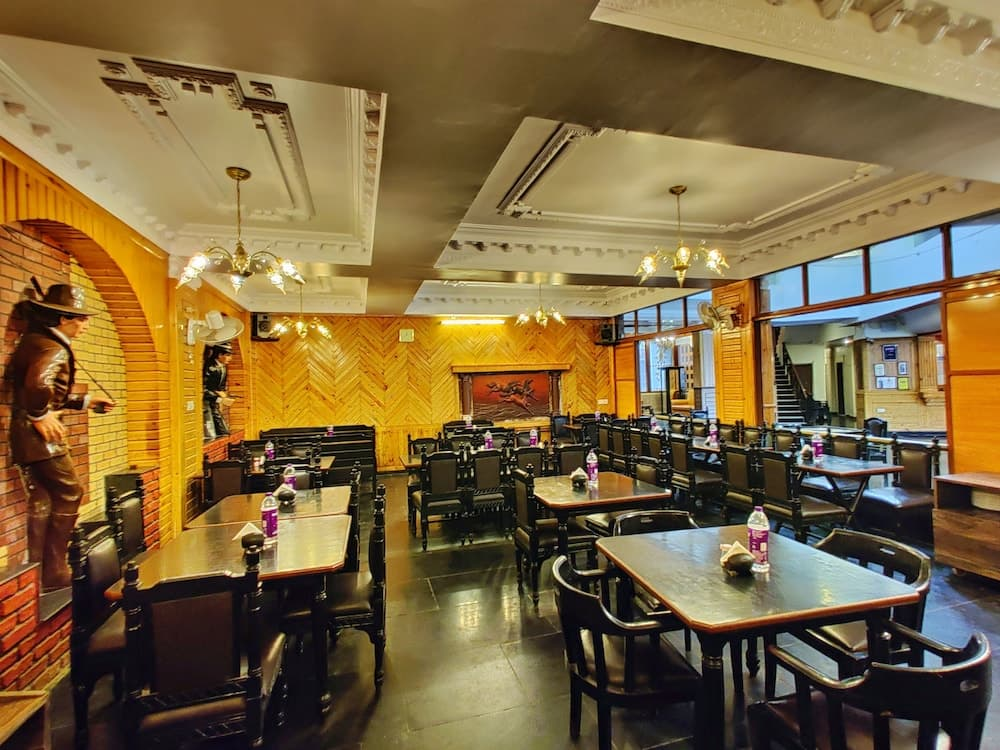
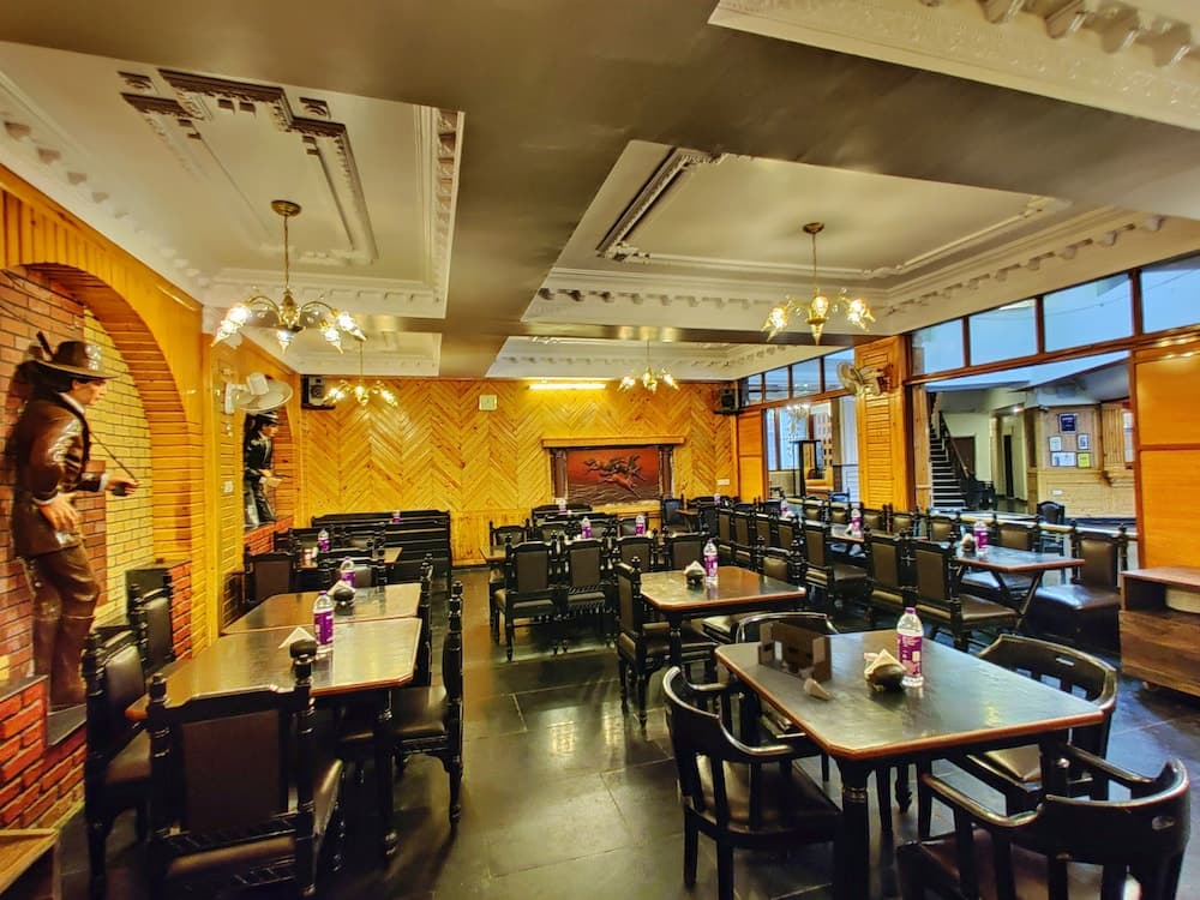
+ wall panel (792, 649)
+ tooth (817, 689)
